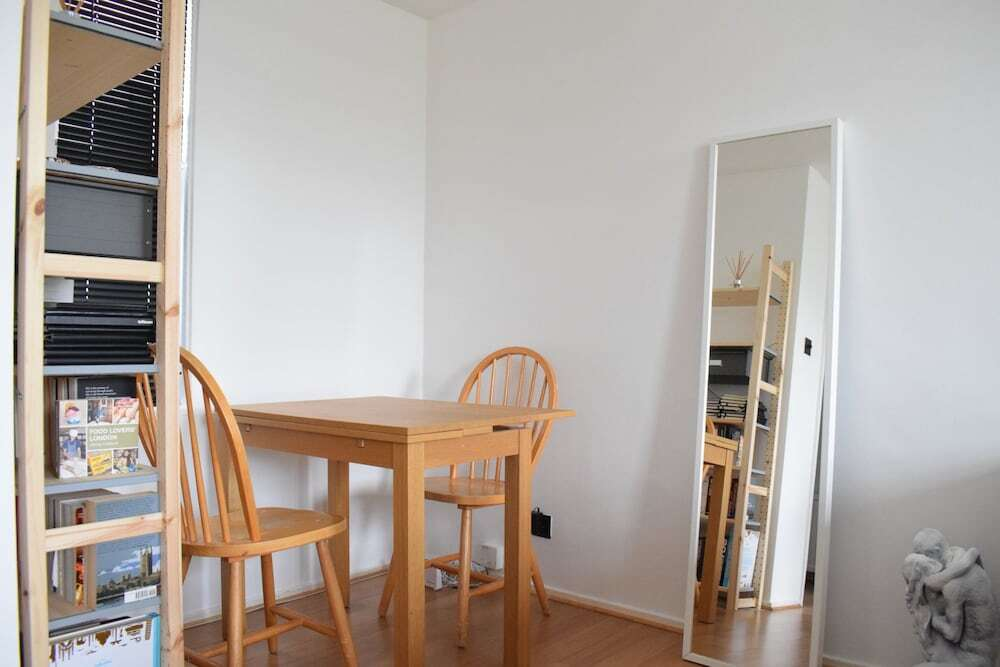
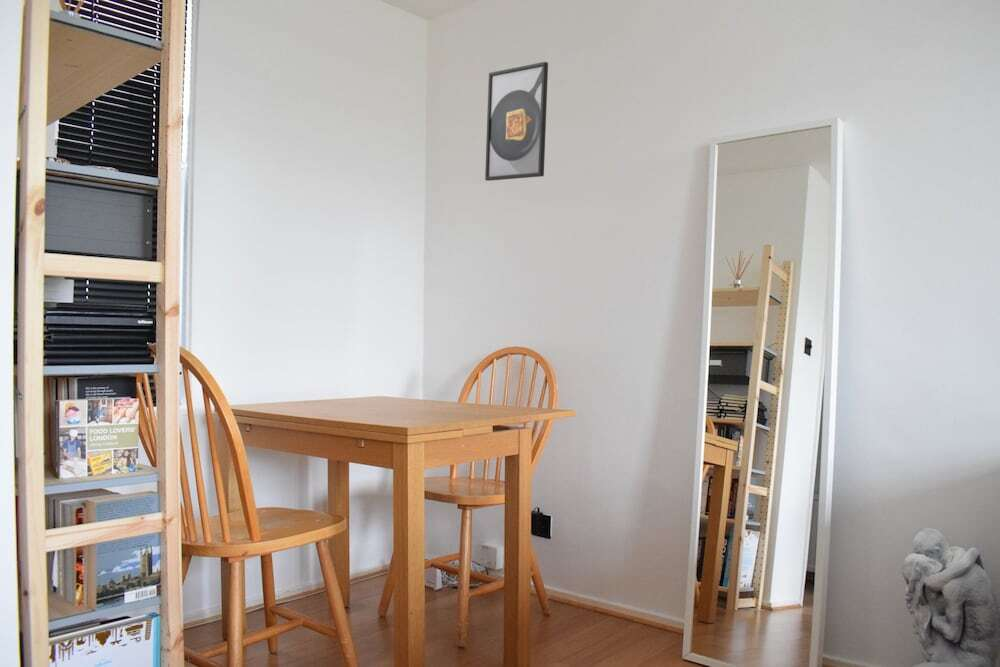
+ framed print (515, 123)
